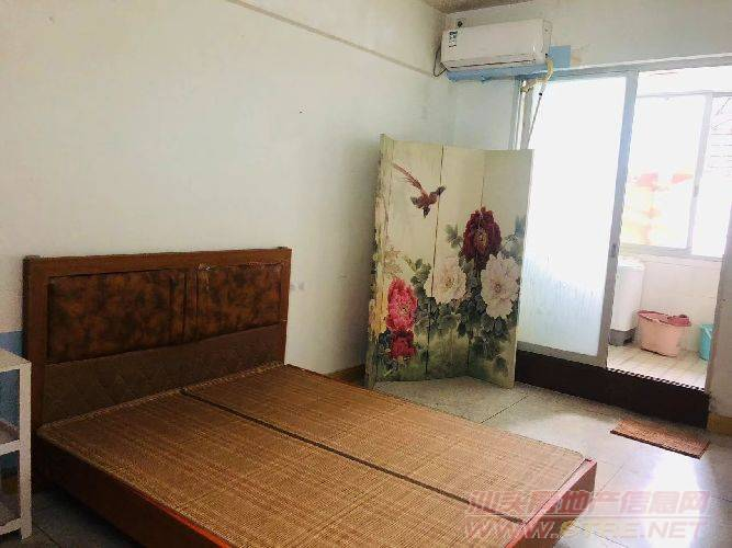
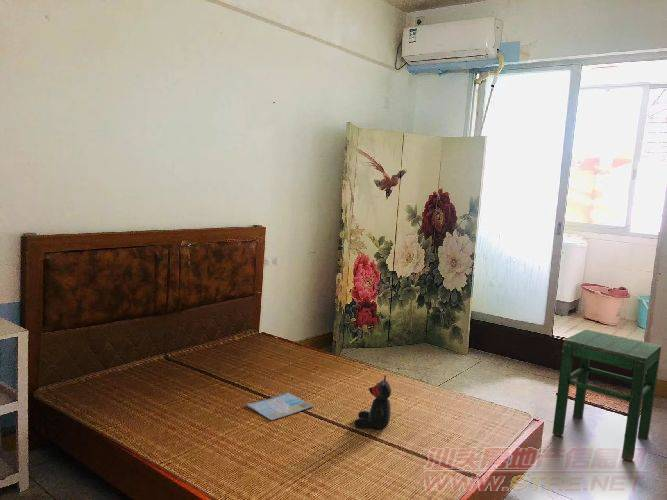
+ book (280, 405)
+ stool (606, 390)
+ teddy bear (374, 401)
